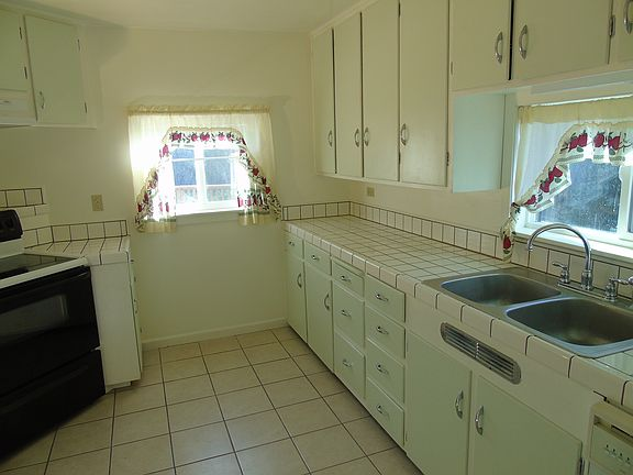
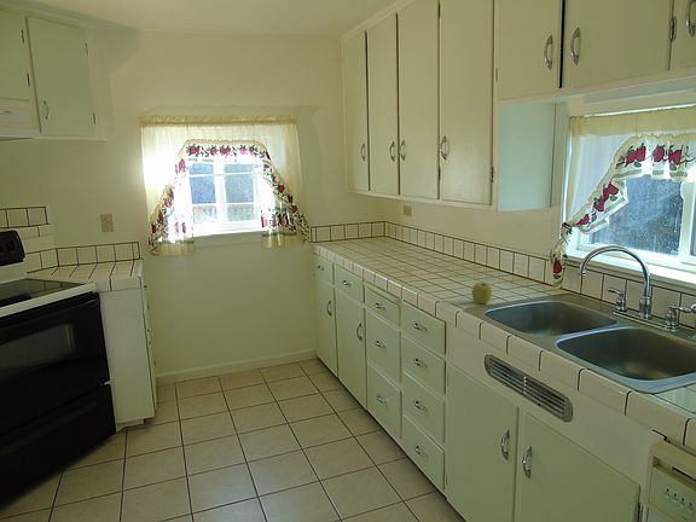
+ apple (481, 291)
